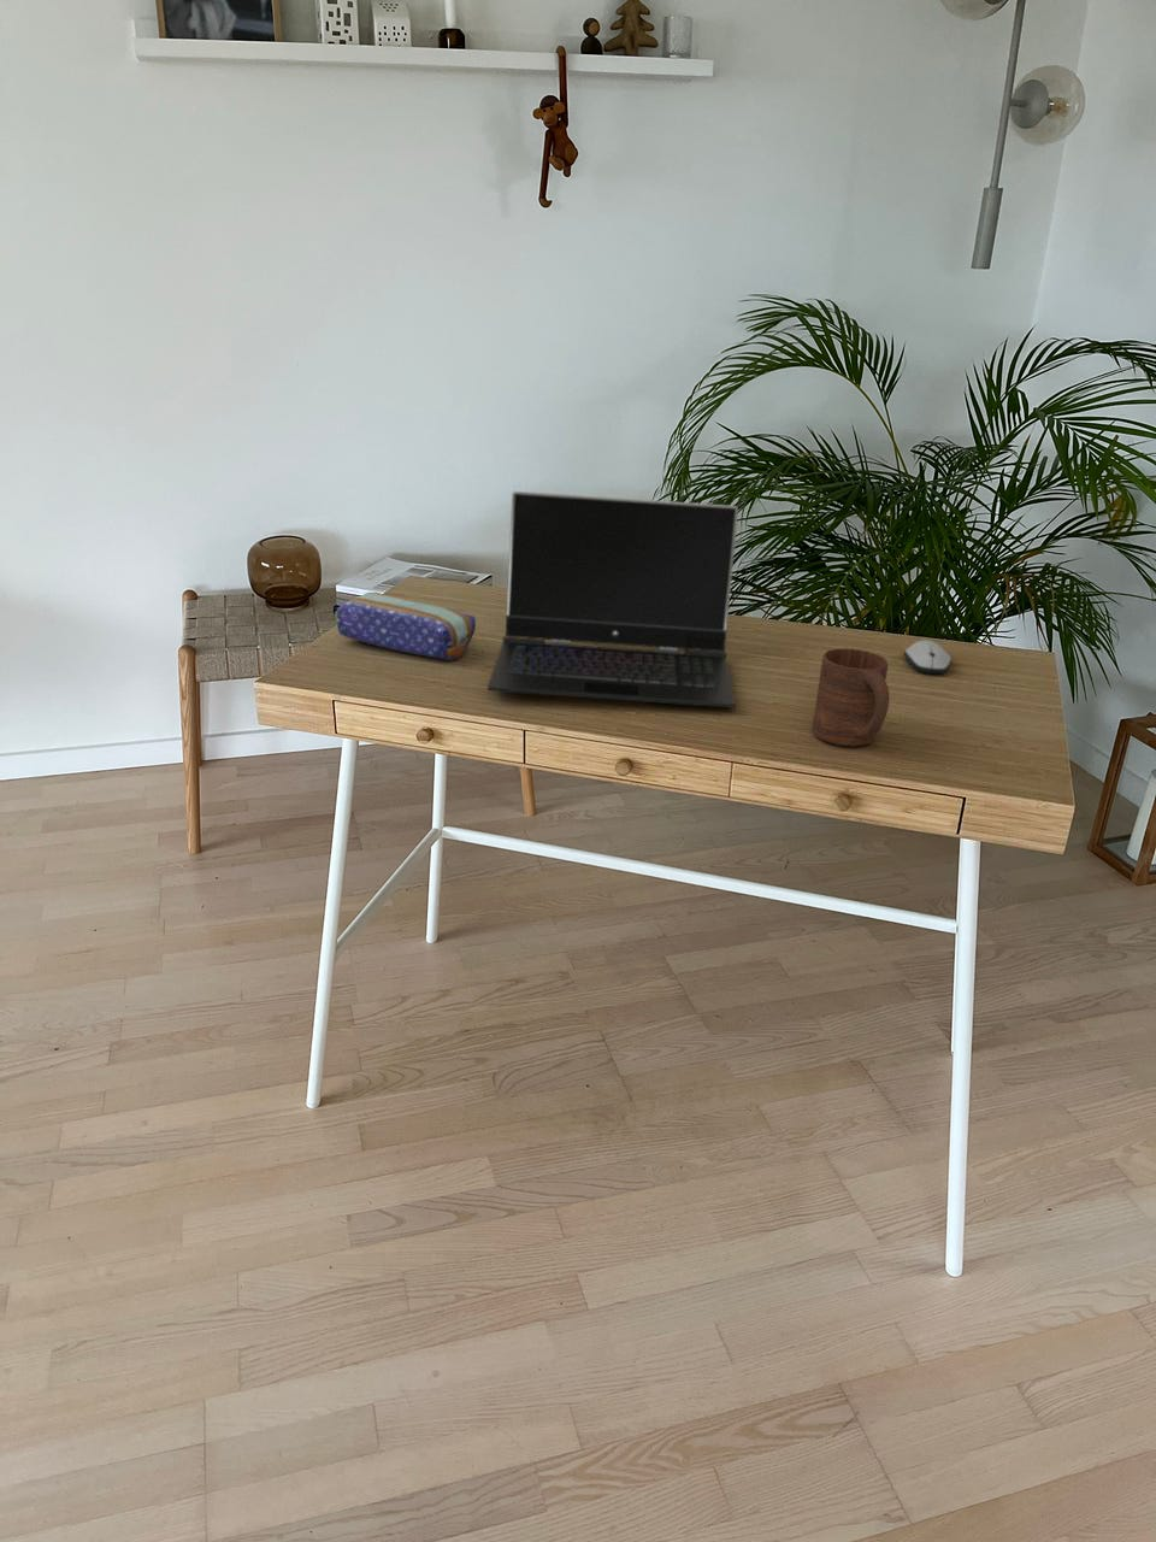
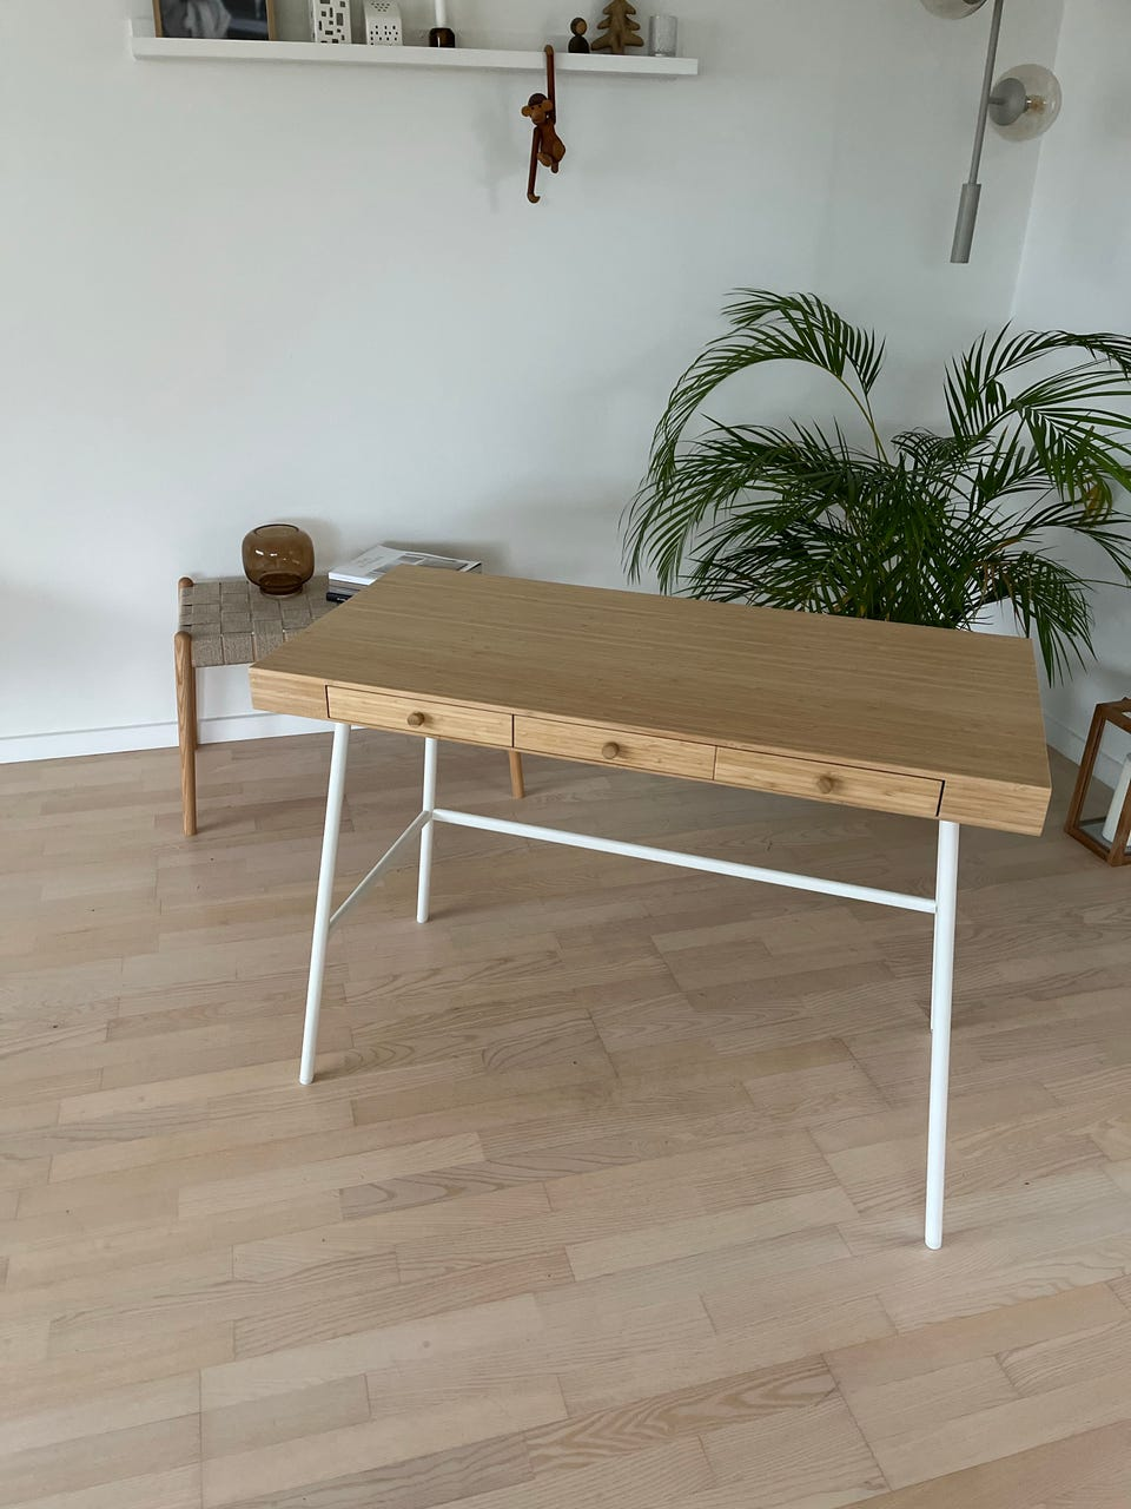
- laptop computer (618, 597)
- computer mouse (929, 653)
- pencil case (404, 624)
- cup (856, 699)
